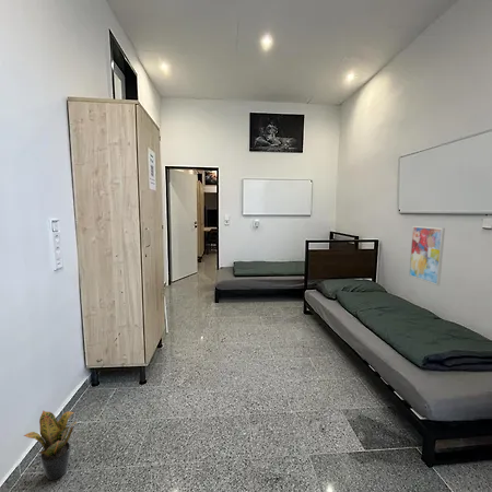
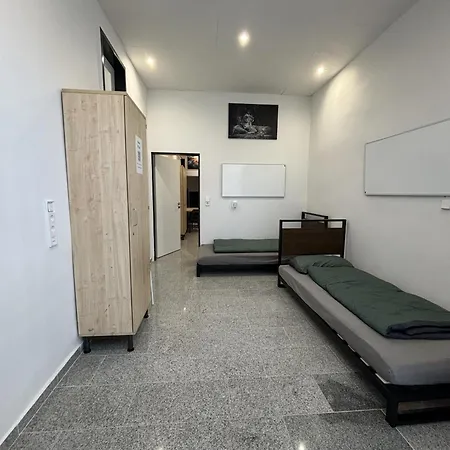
- wall art (425, 254)
- potted plant (57, 438)
